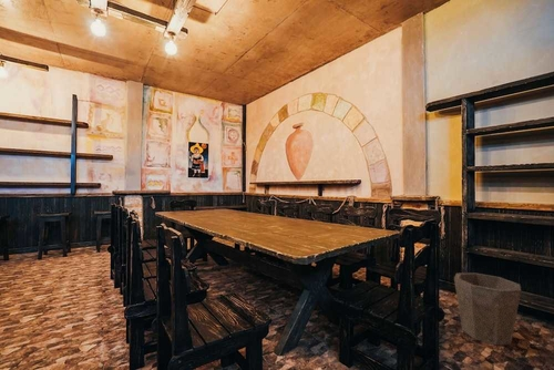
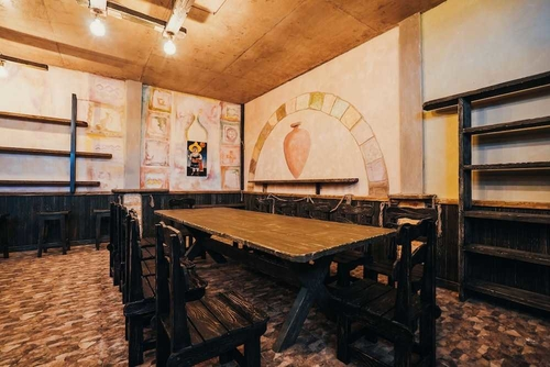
- waste bin (485, 307)
